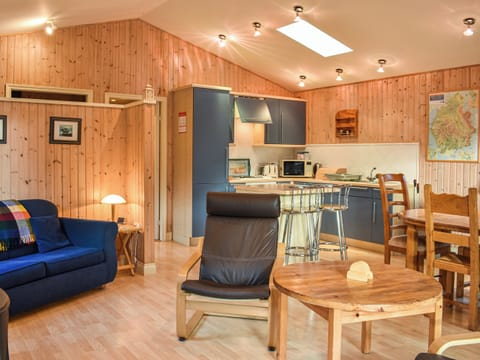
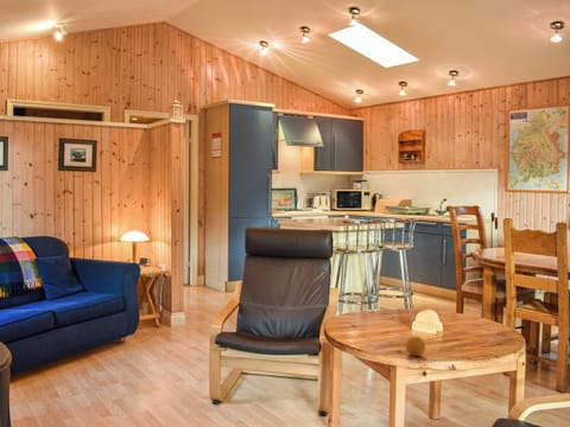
+ fruit (414, 345)
